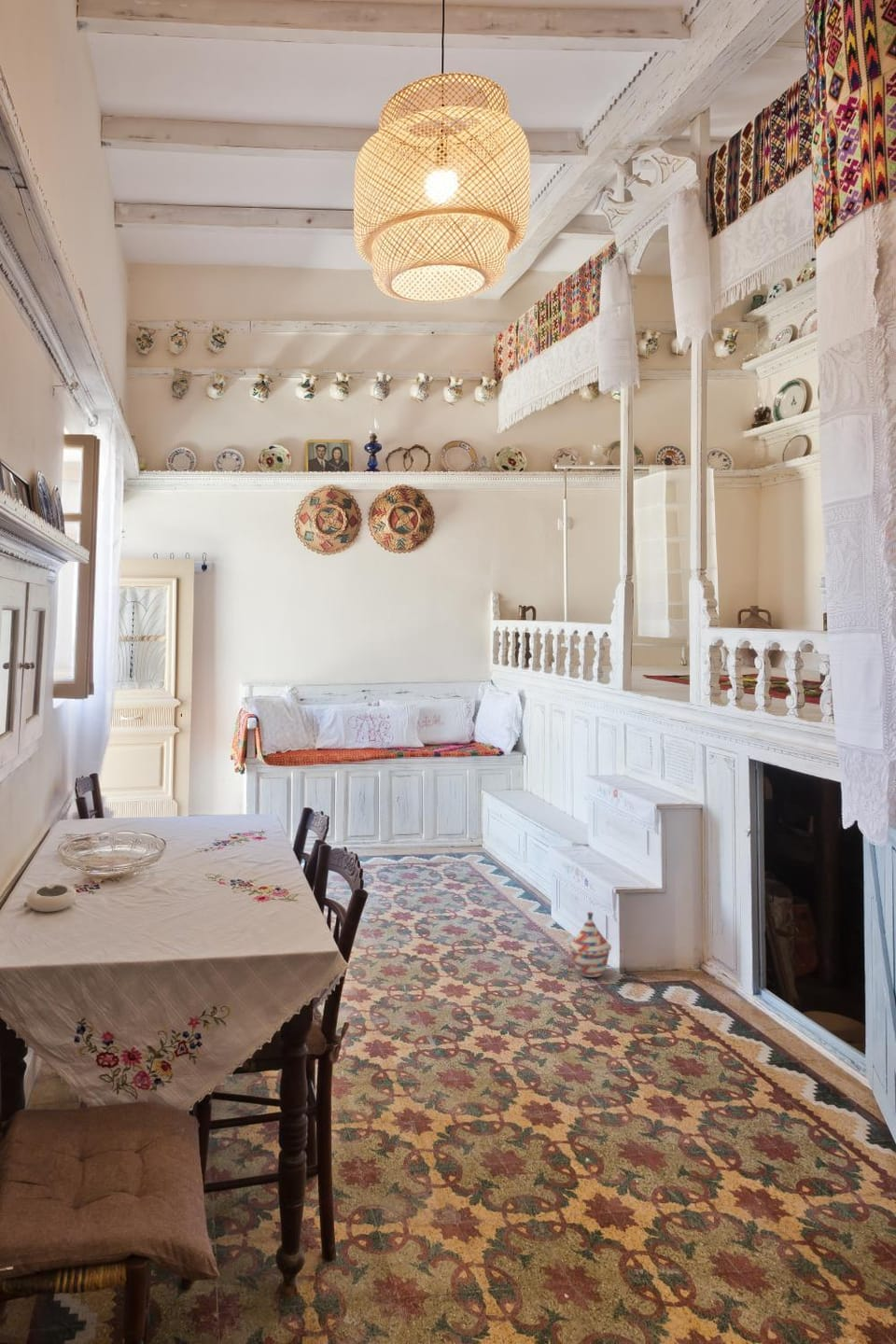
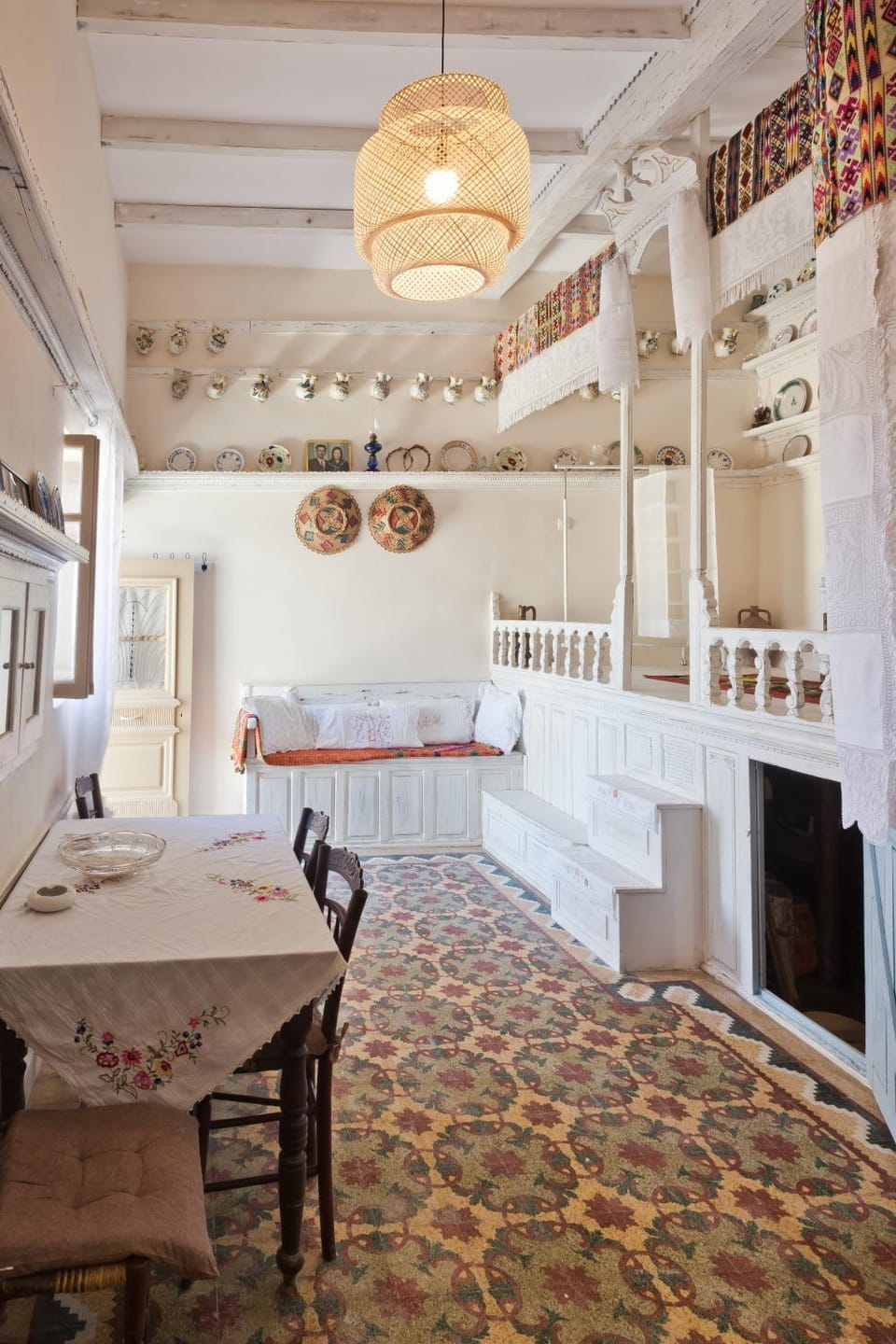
- woven basket (590, 943)
